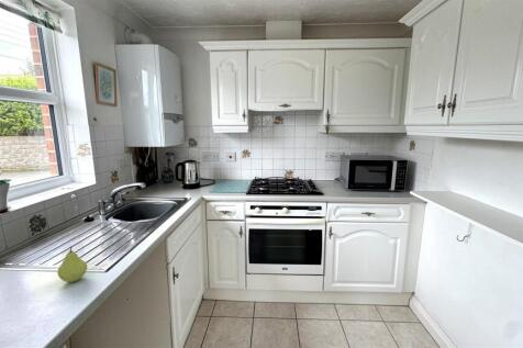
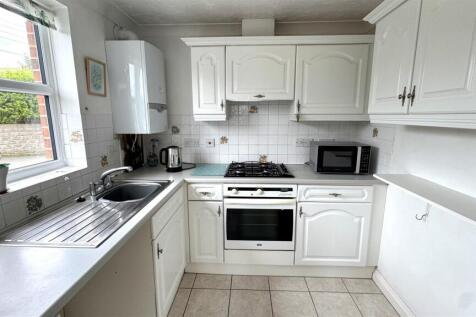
- fruit (71, 263)
